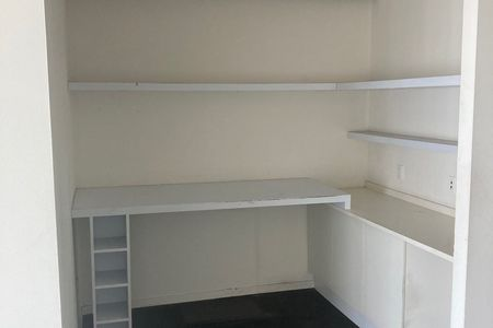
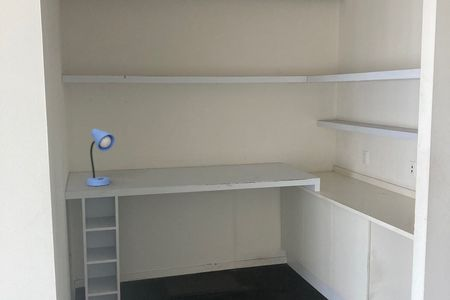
+ desk lamp (100, 150)
